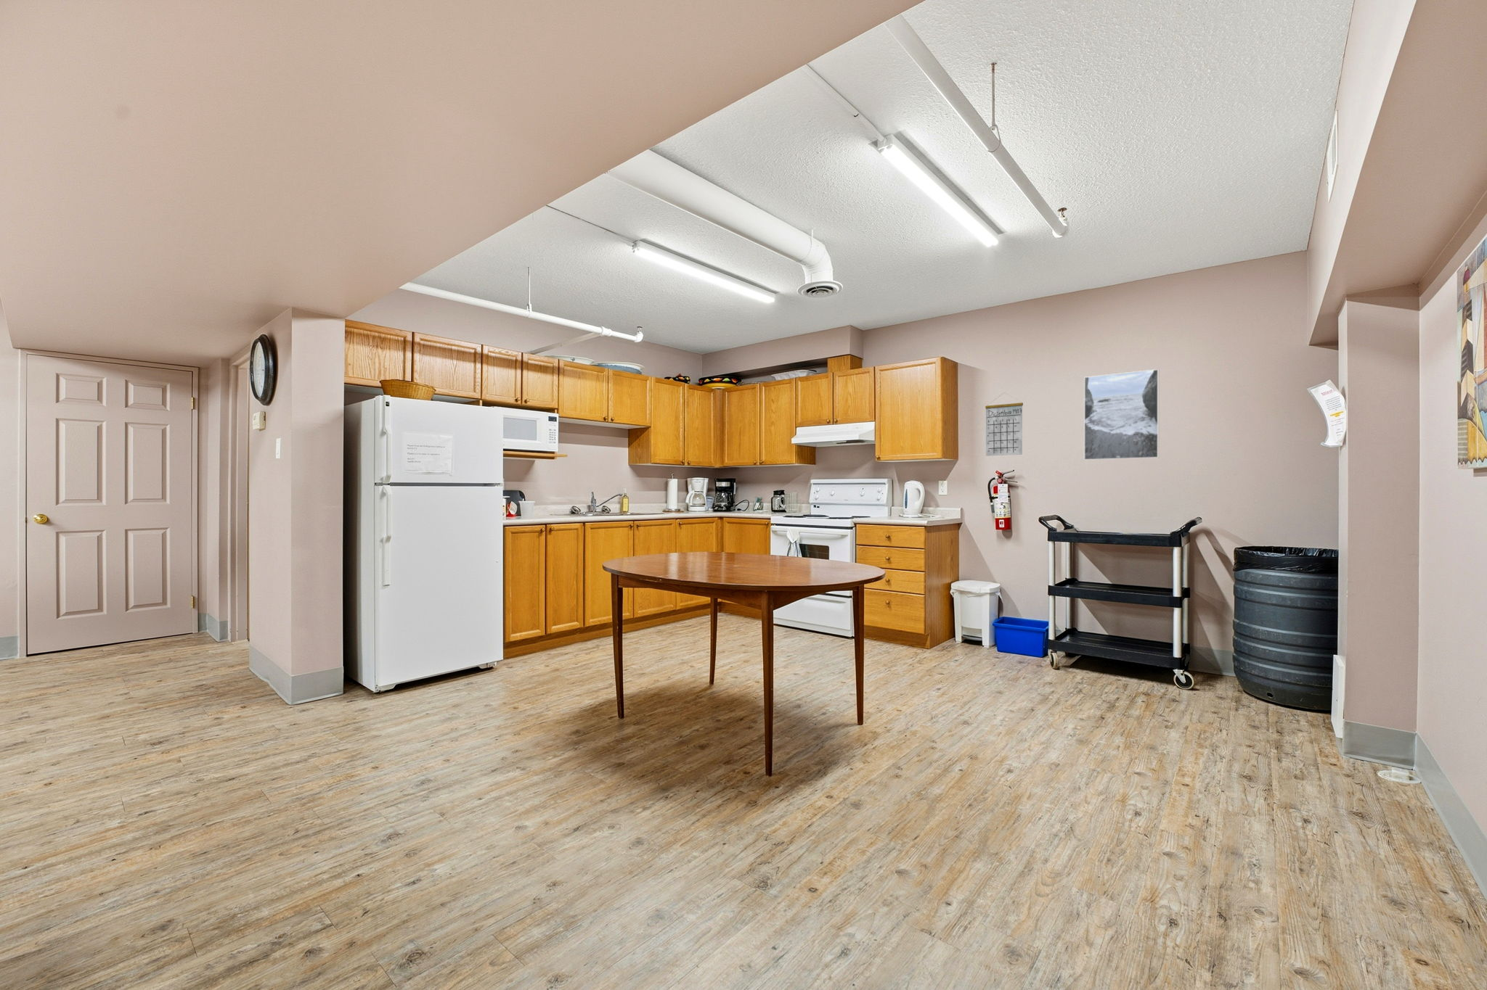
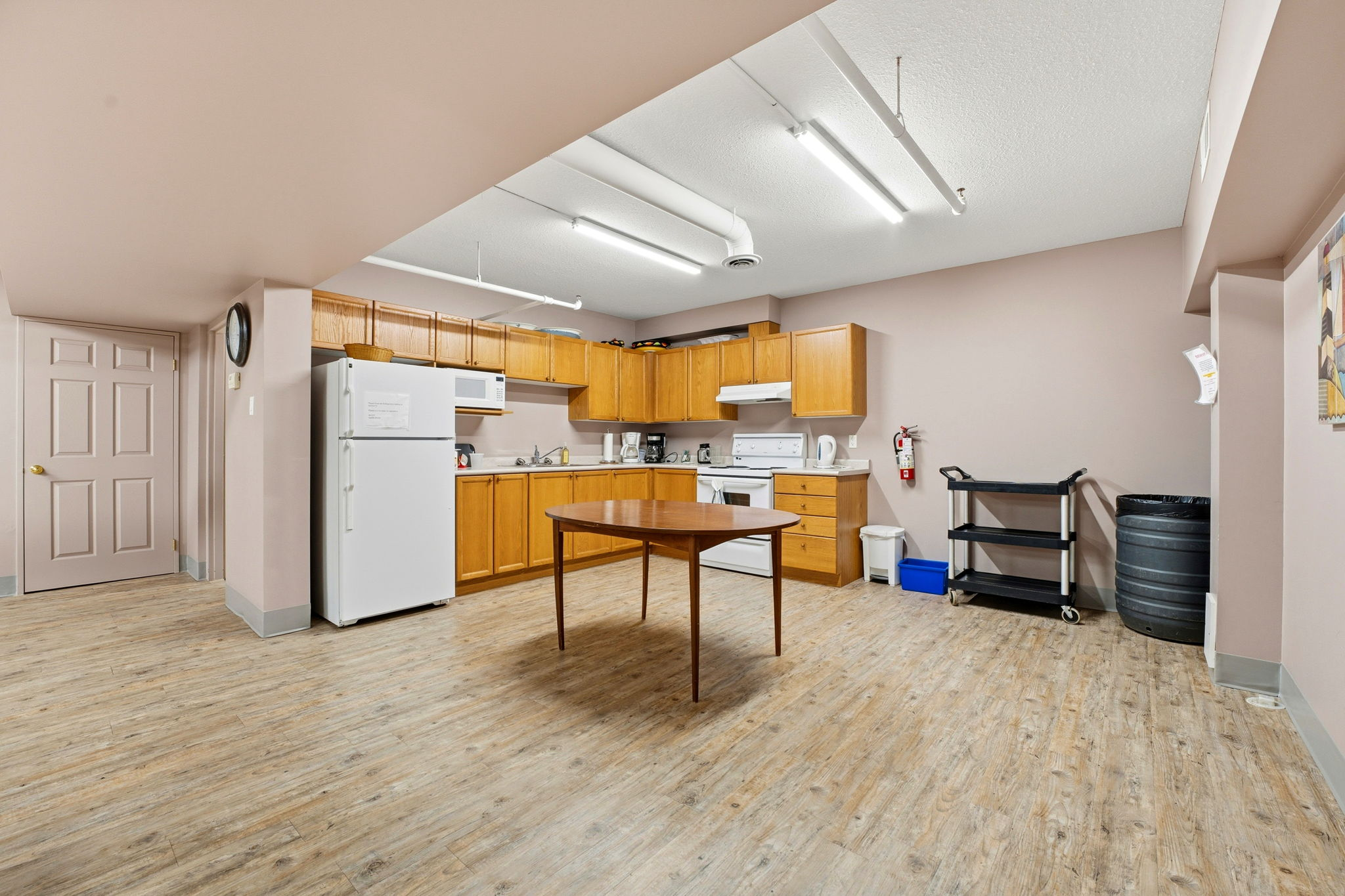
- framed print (1120, 415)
- calendar (1004, 423)
